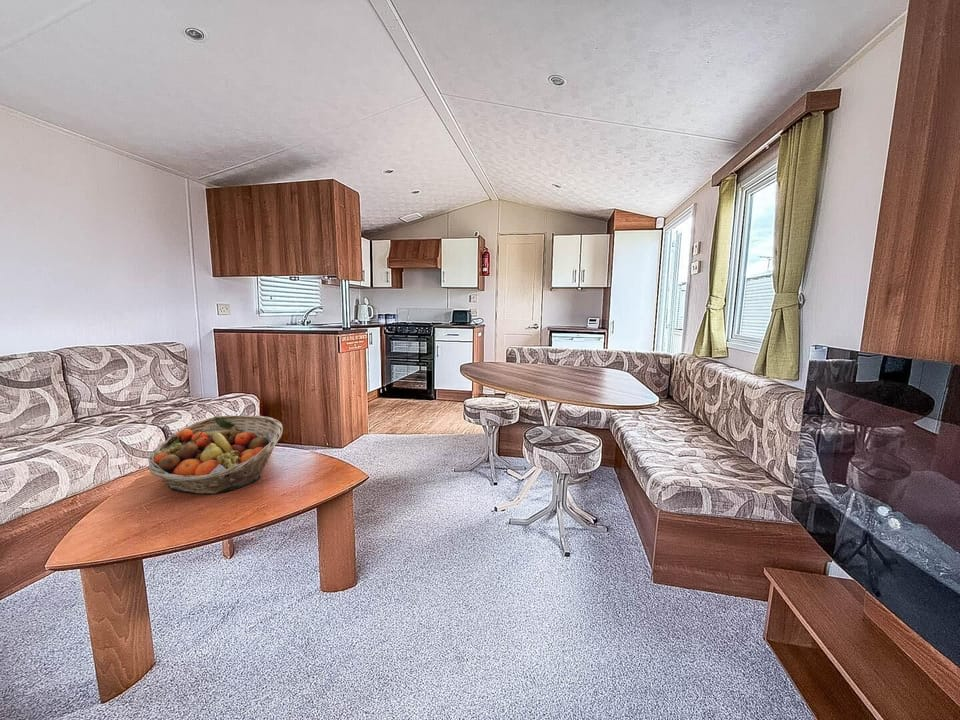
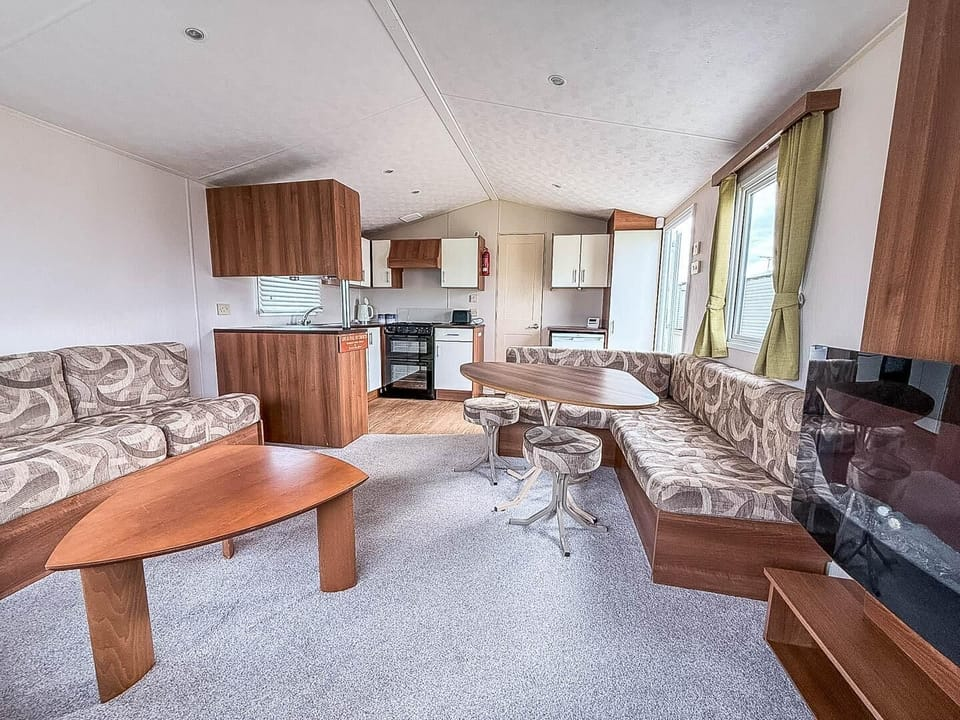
- fruit basket (219, 451)
